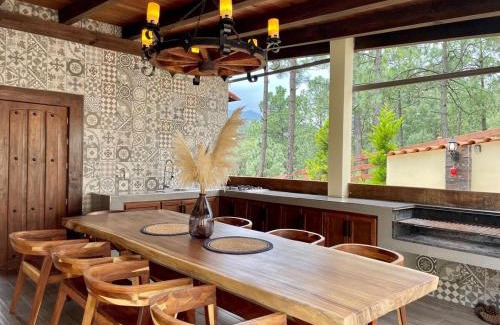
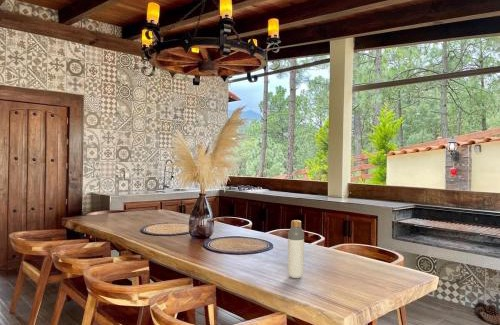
+ bottle (295, 248)
